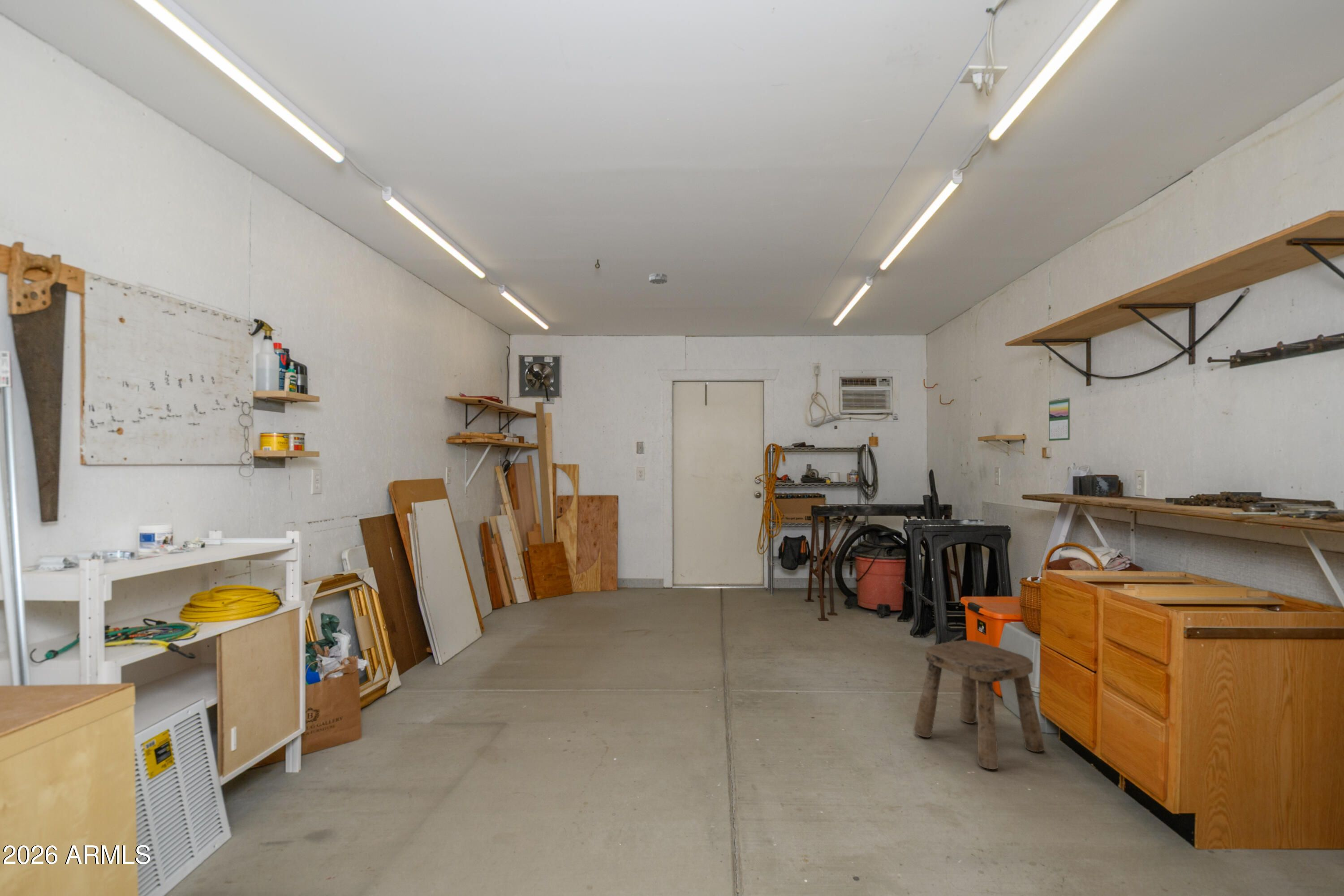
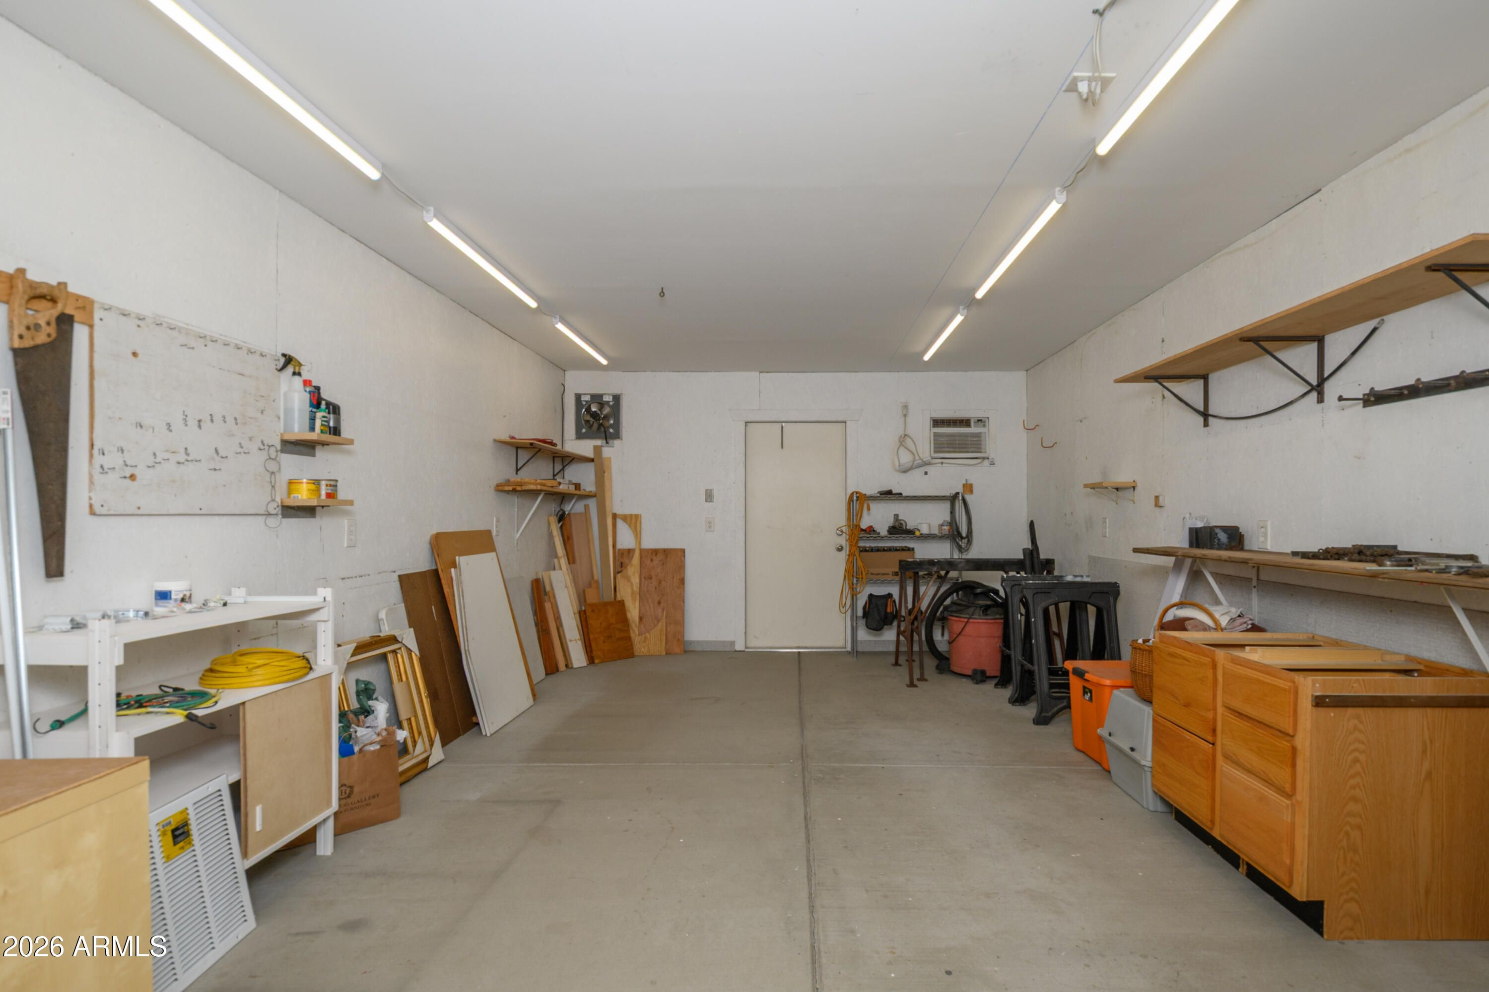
- smoke detector (658, 278)
- stool (976, 698)
- calendar (1059, 419)
